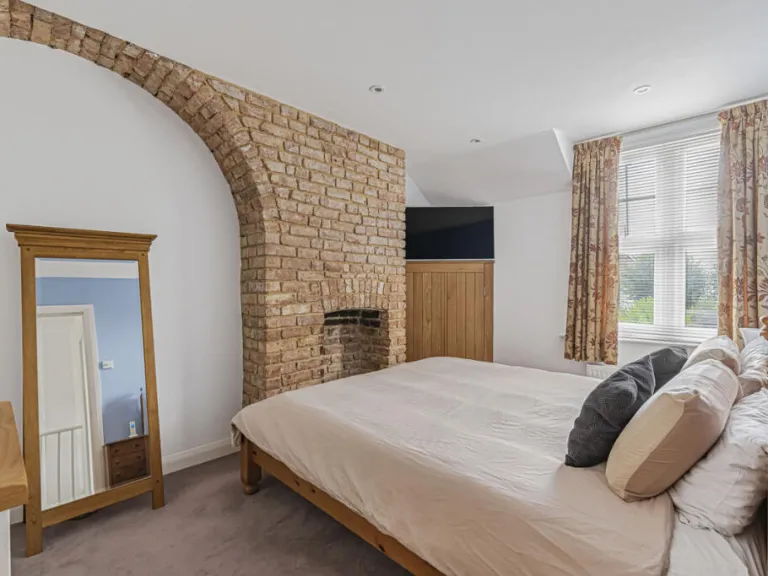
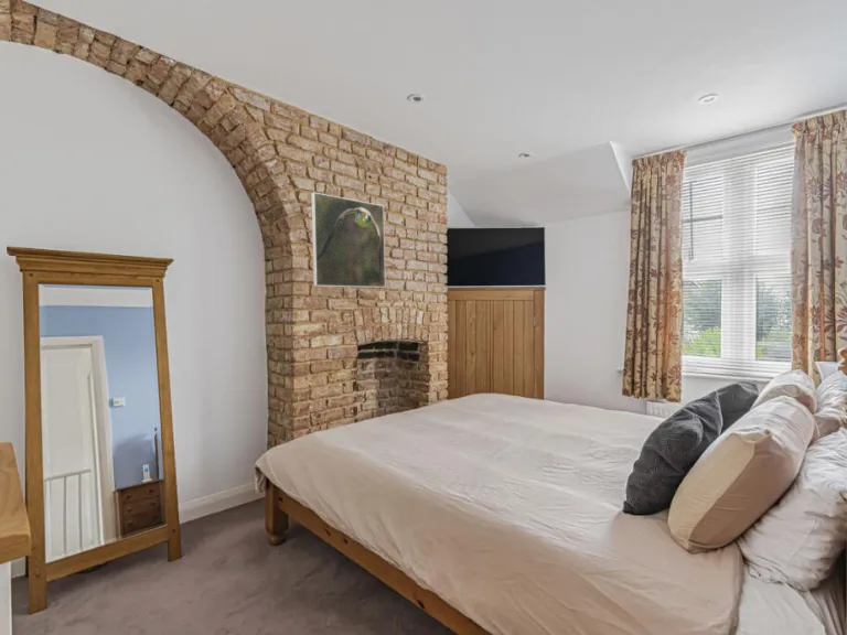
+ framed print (351, 243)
